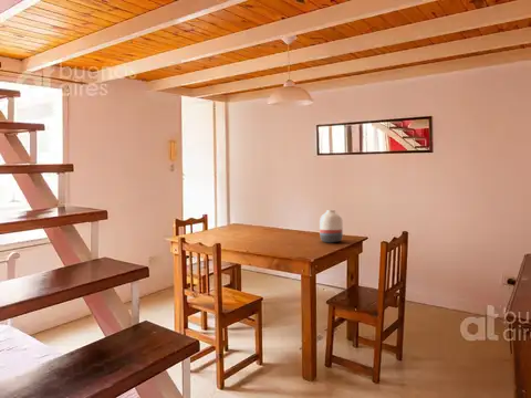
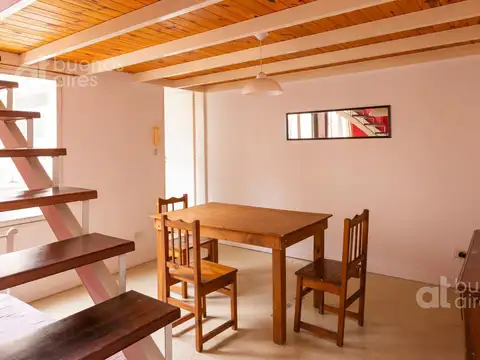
- vase (331, 226)
